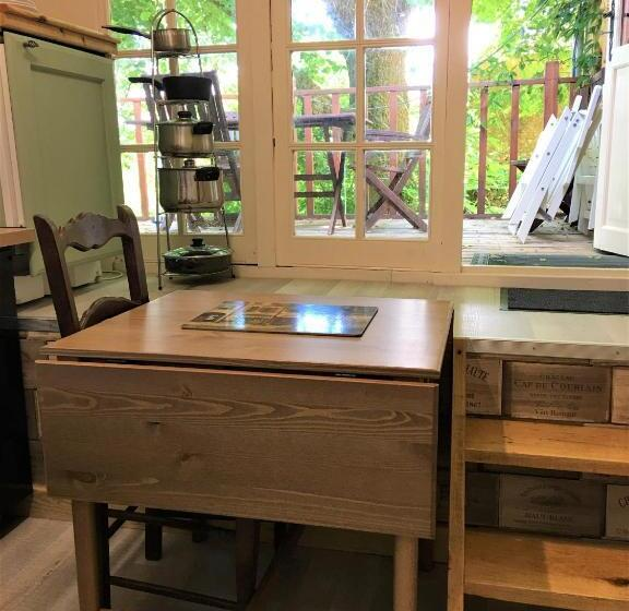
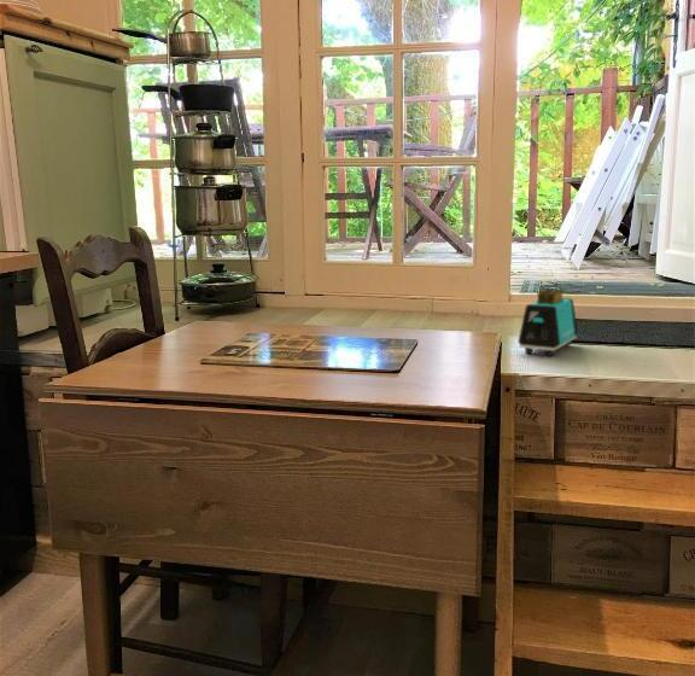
+ toaster (549, 319)
